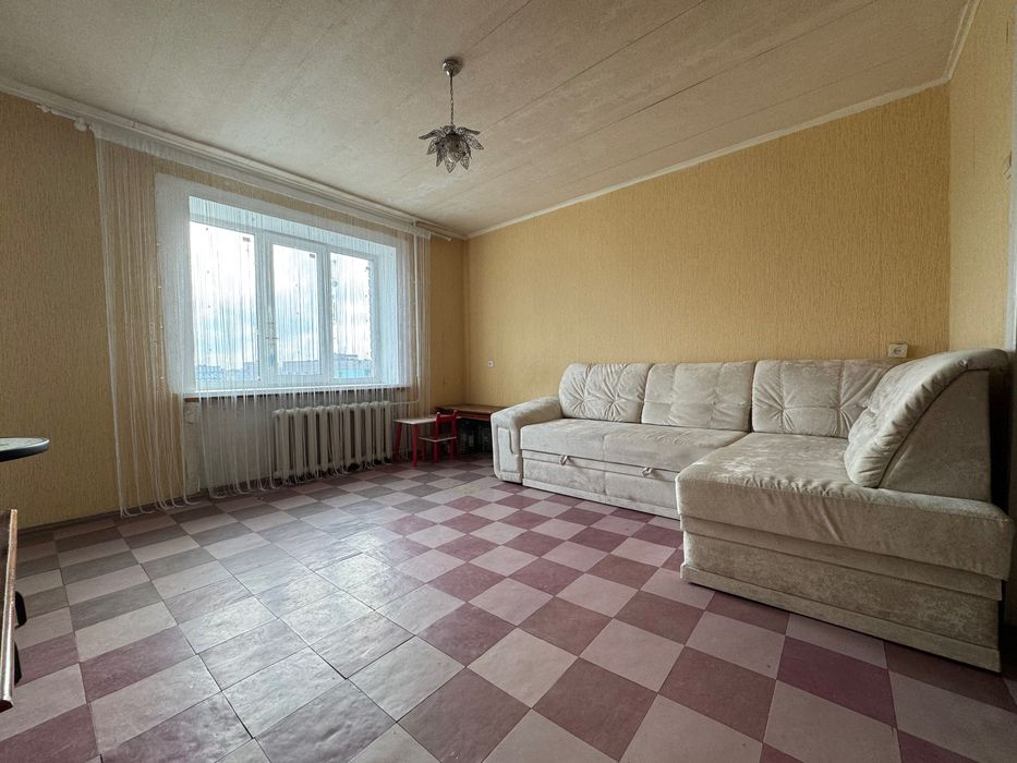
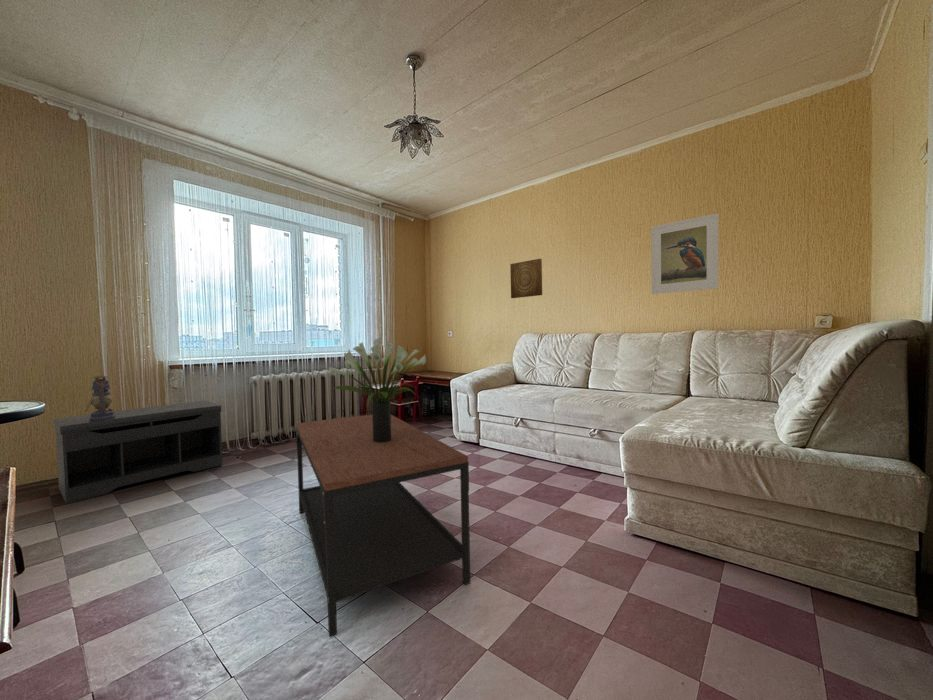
+ coffee table (368, 489)
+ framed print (683, 256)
+ lantern (99, 397)
+ potted plant (377, 389)
+ bench (145, 443)
+ wall art (525, 279)
